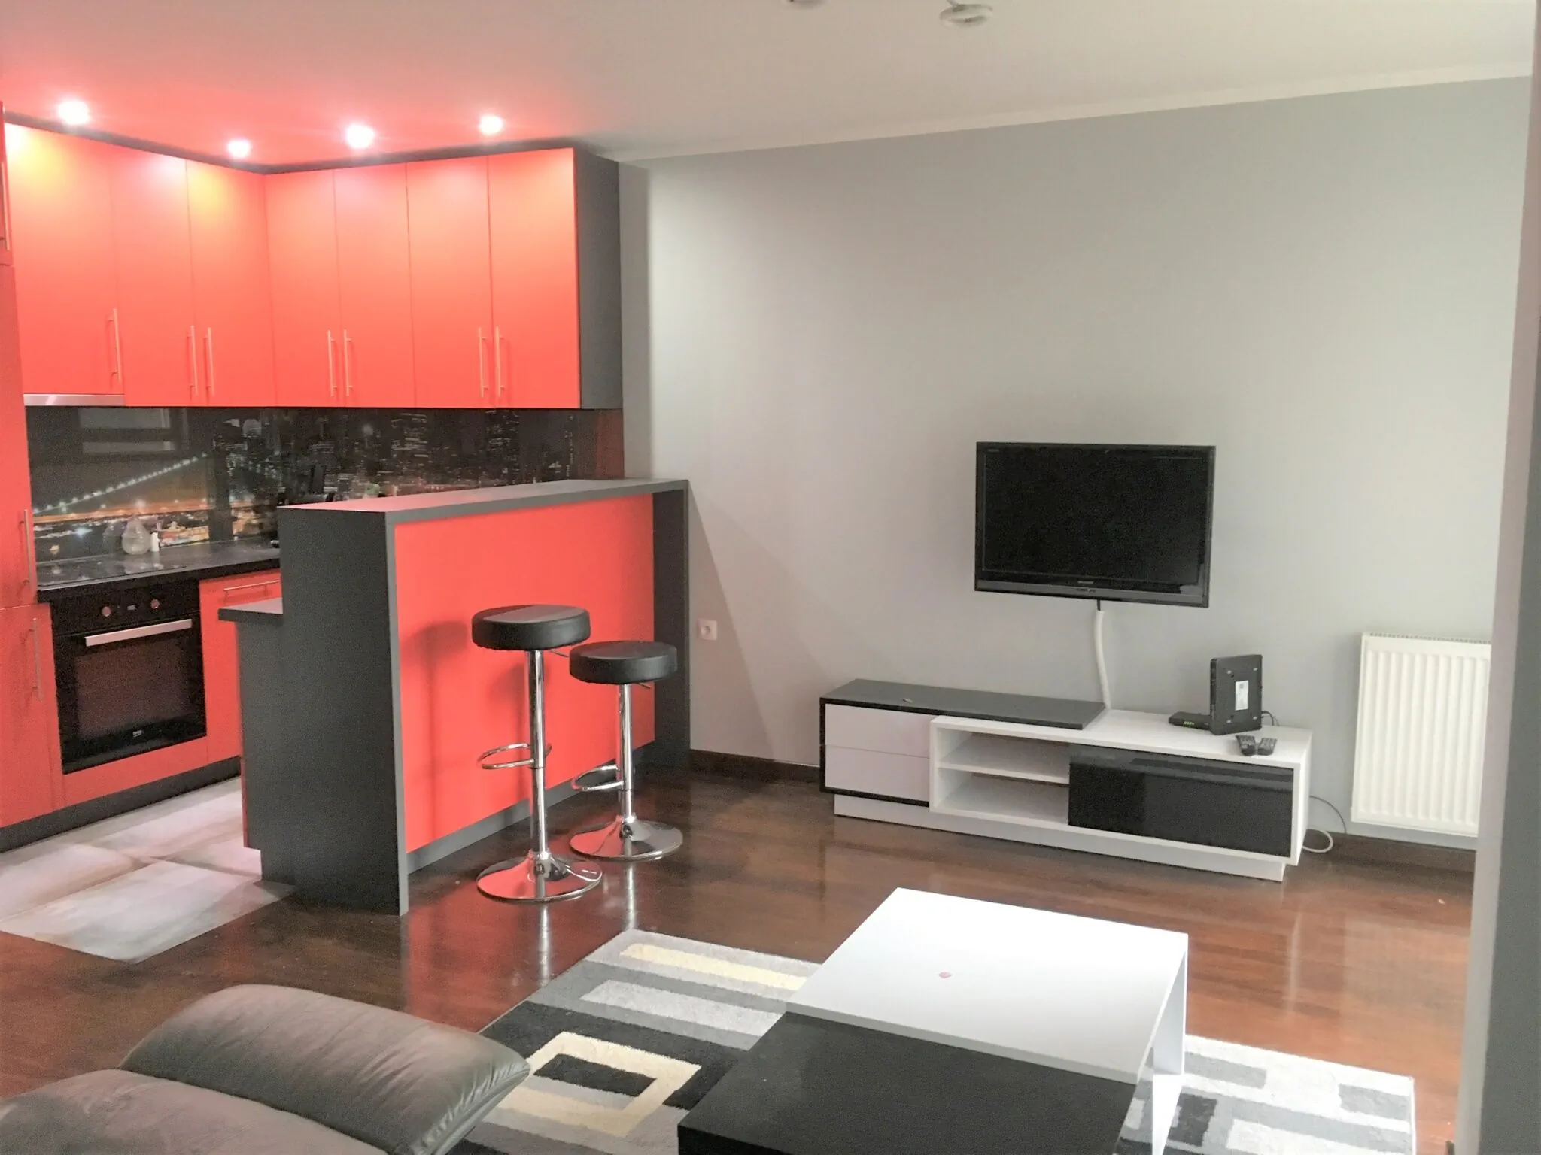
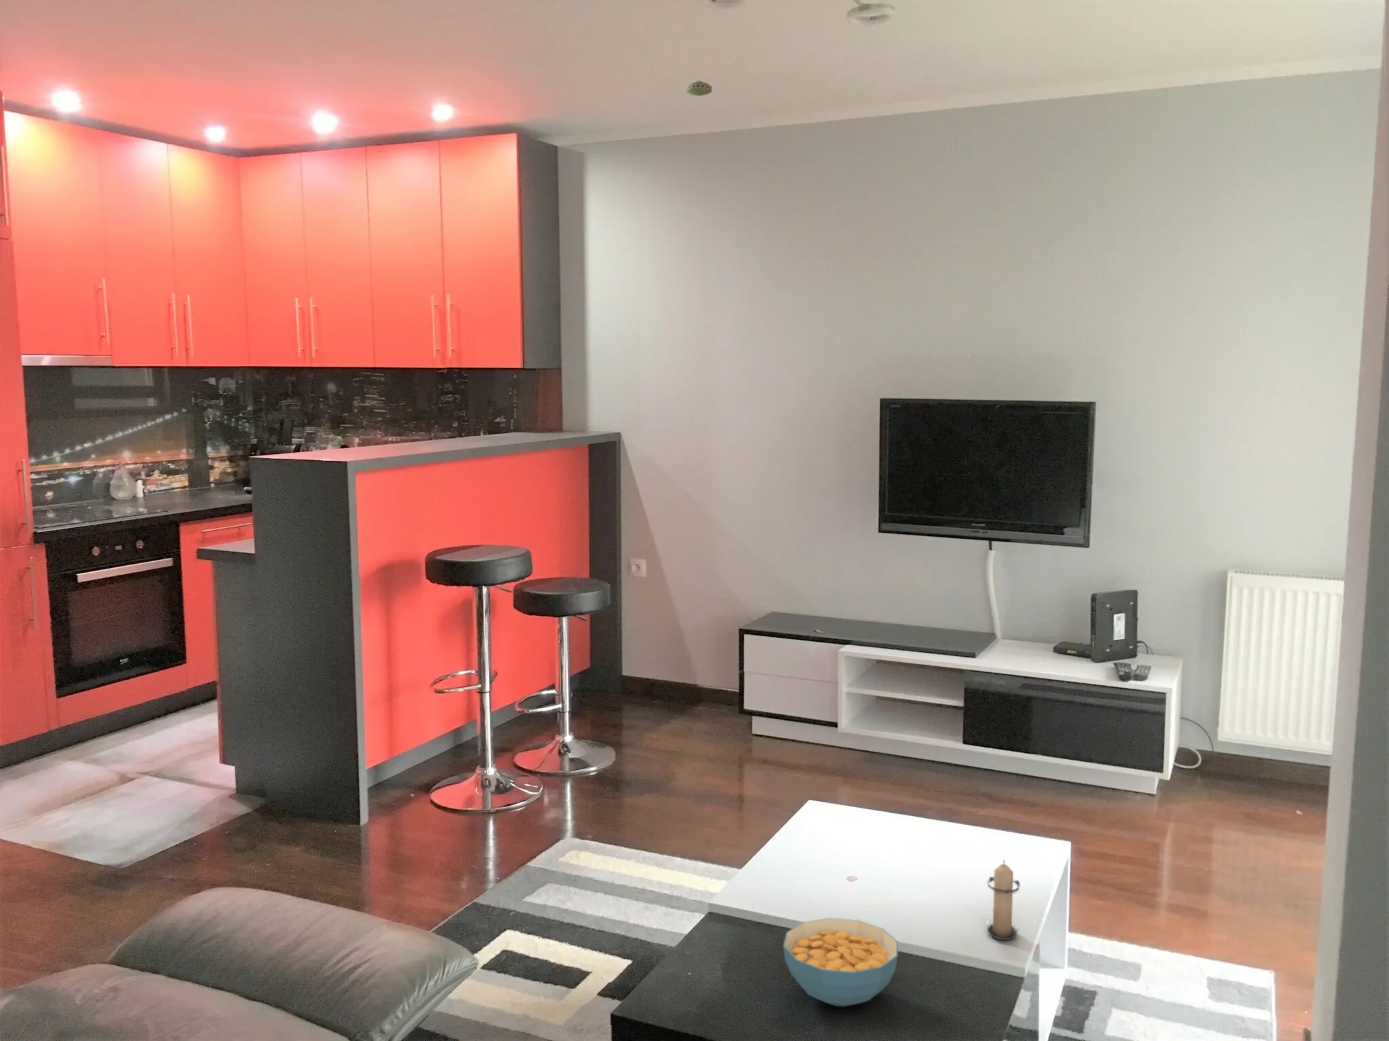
+ cereal bowl (840, 971)
+ smoke detector (699, 89)
+ candle (1003, 898)
